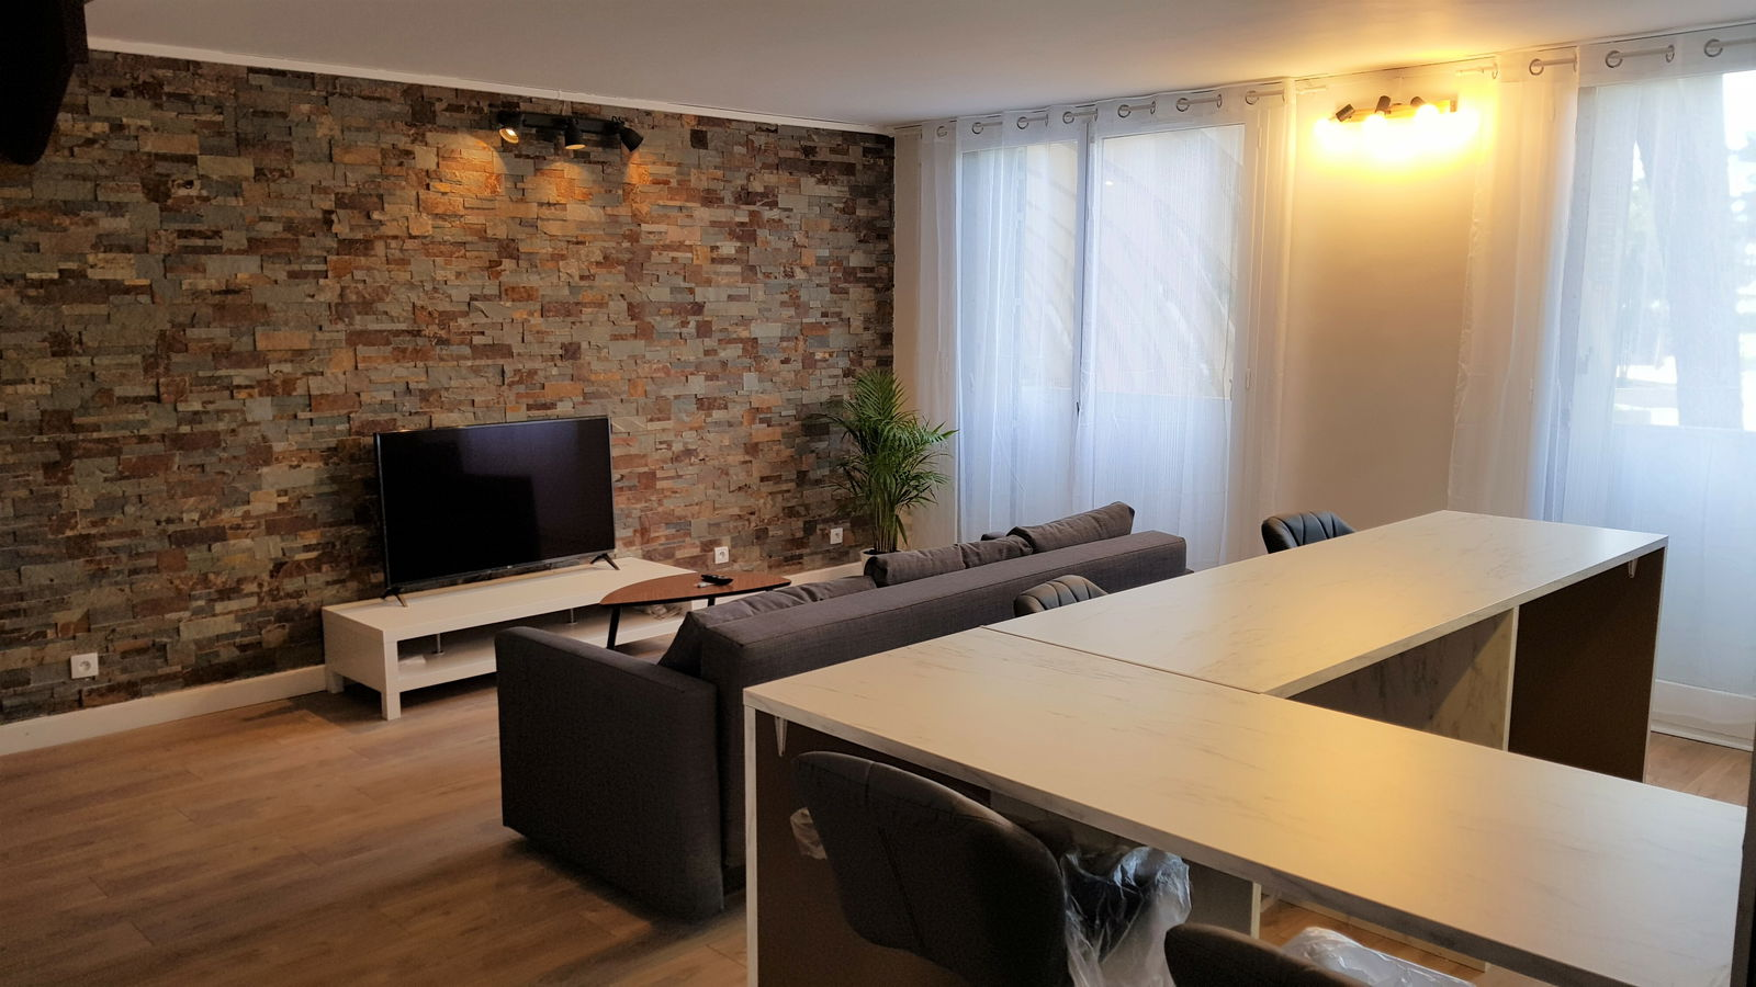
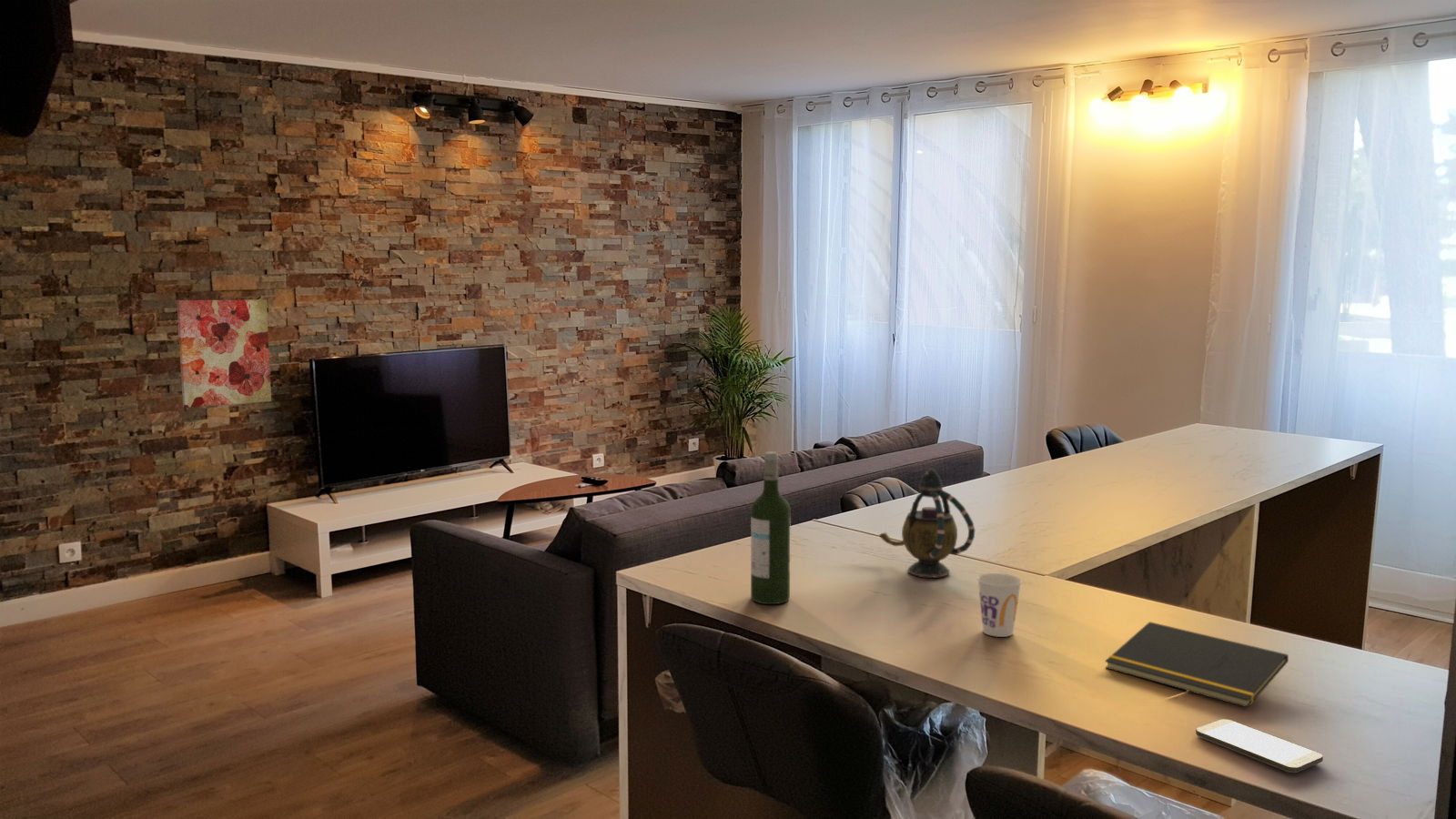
+ teapot (918, 517)
+ cup (998, 605)
+ wall art (225, 352)
+ wine bottle (770, 526)
+ smartphone (1257, 744)
+ notepad (1195, 661)
